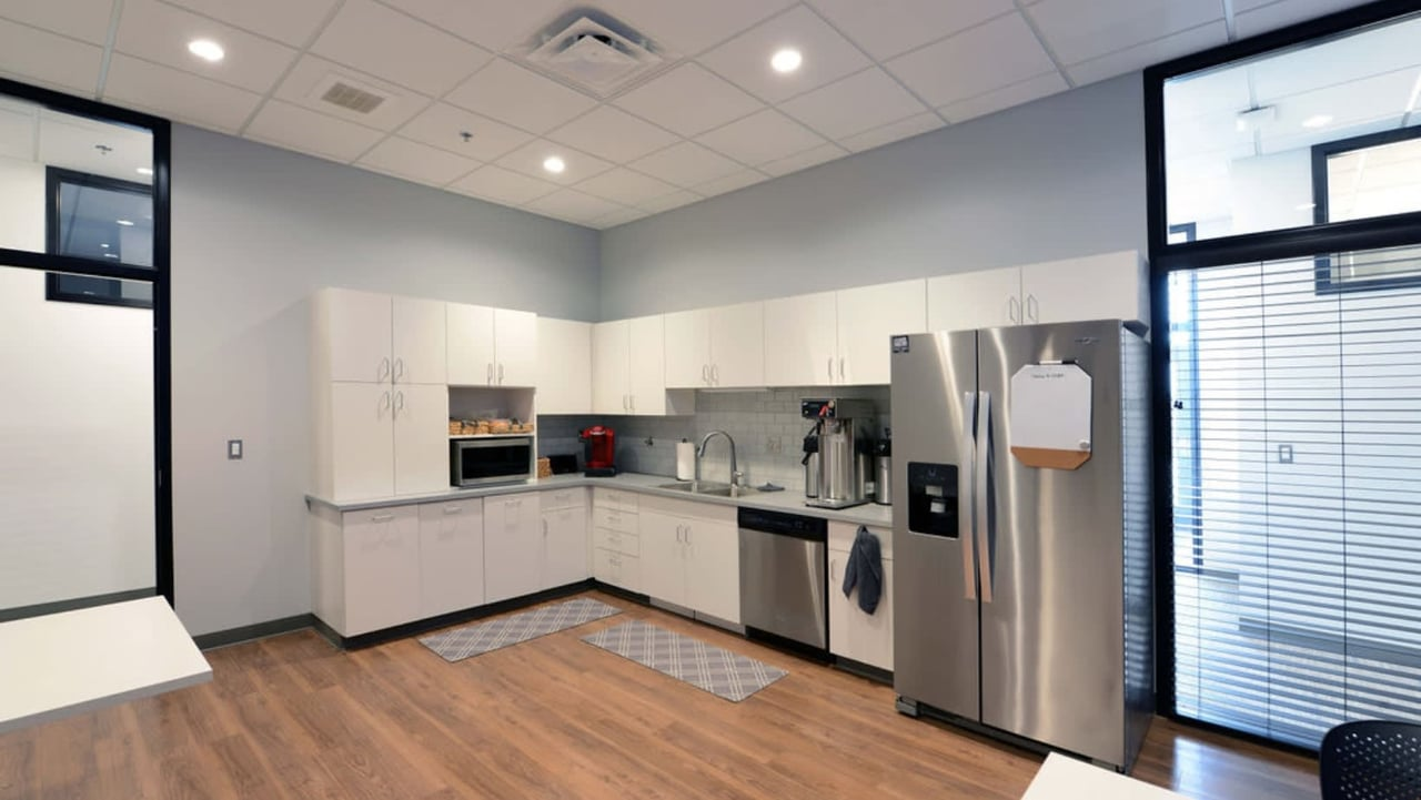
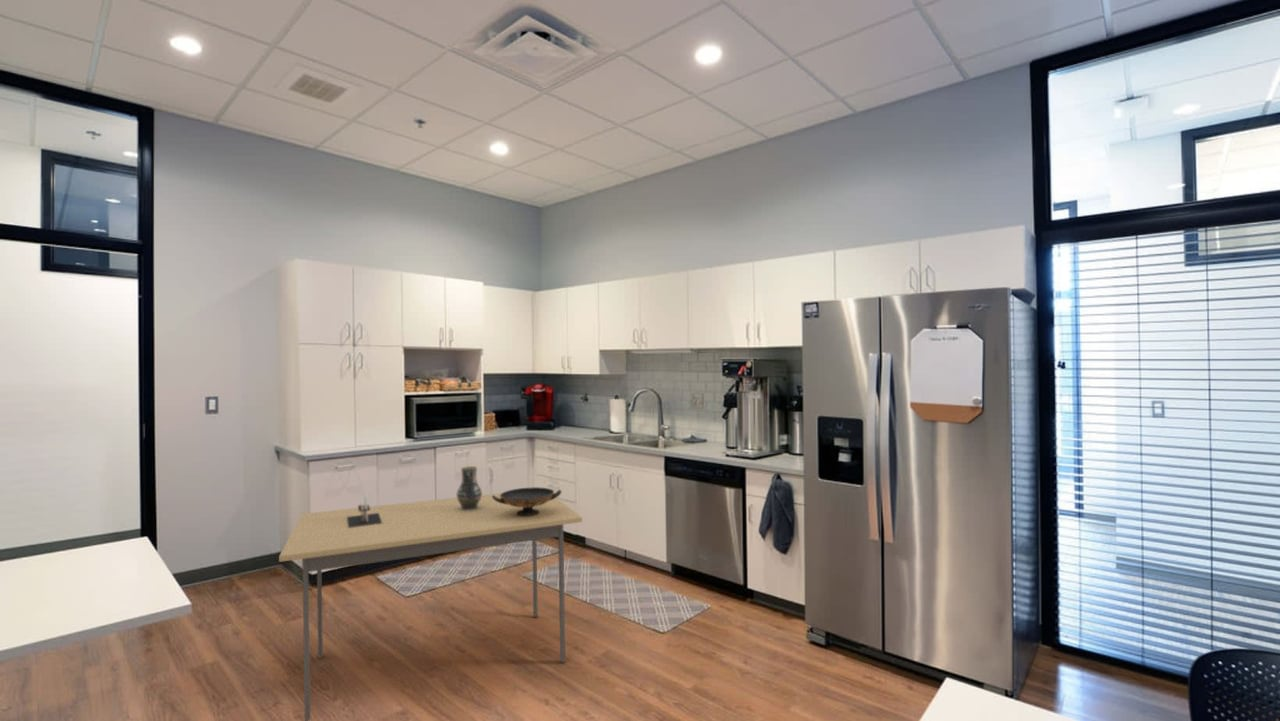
+ vase (469, 487)
+ dining table (431, 554)
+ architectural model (363, 507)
+ decorative bowl (527, 502)
